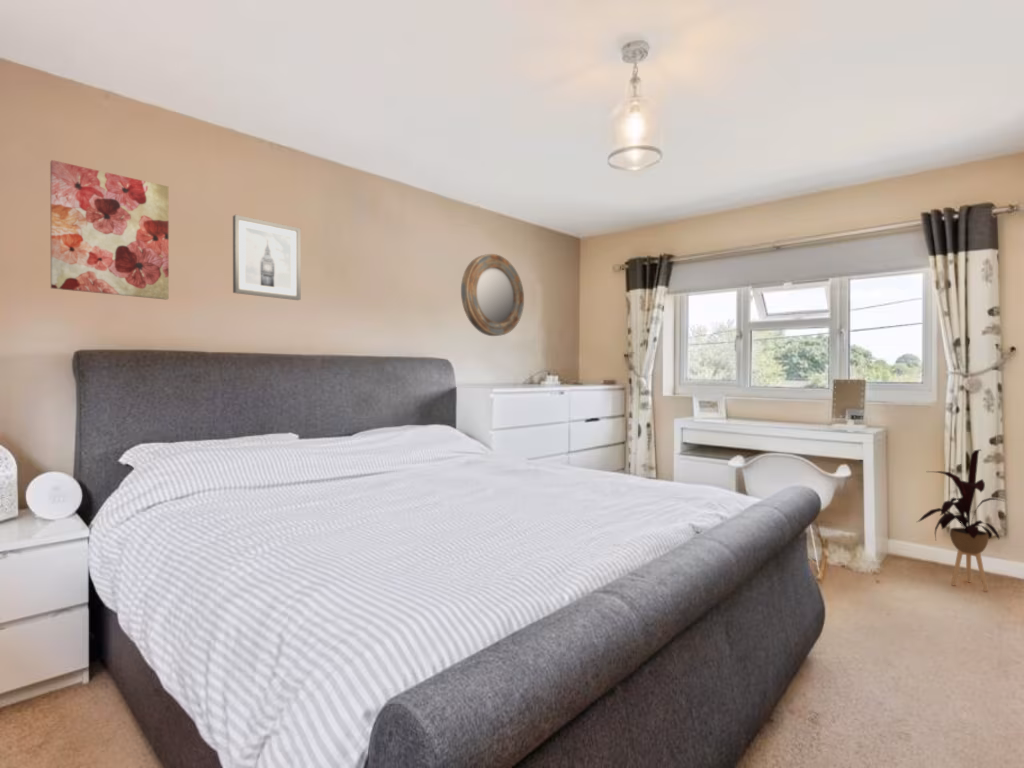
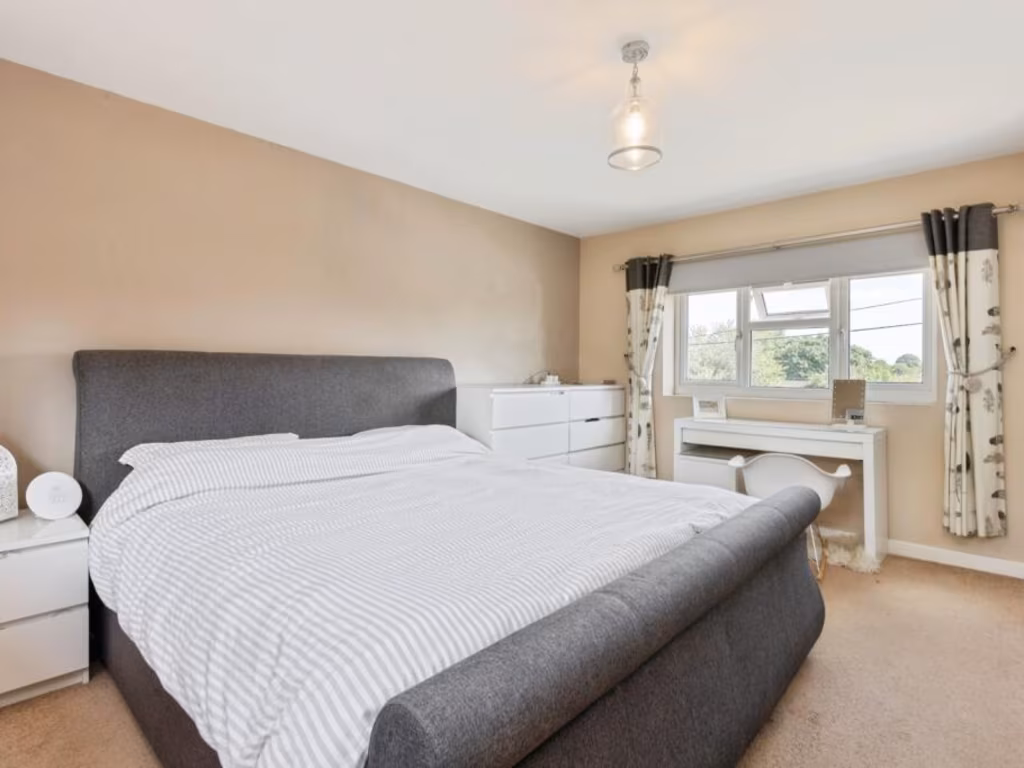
- home mirror (494, 295)
- house plant (959, 516)
- wall art (268, 259)
- wall art (113, 234)
